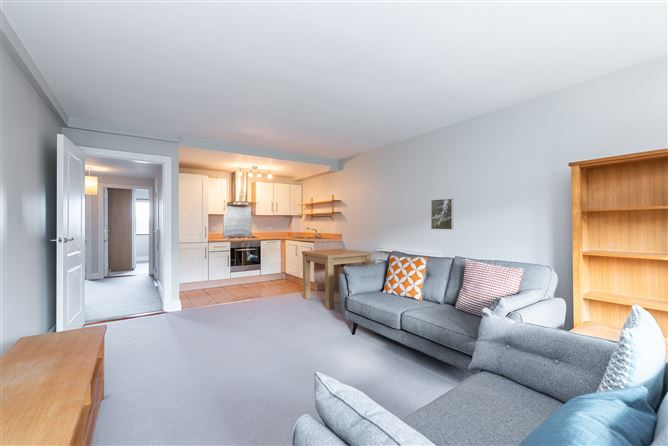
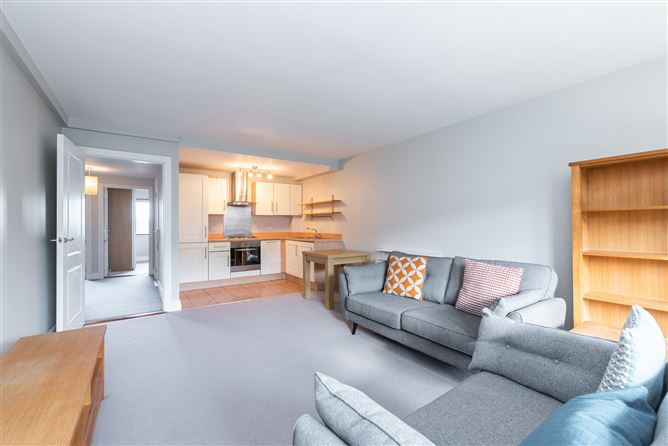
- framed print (441, 214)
